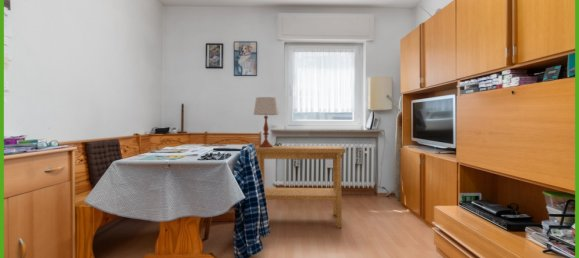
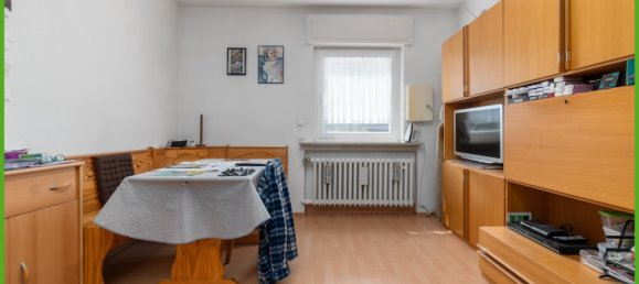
- side table (298, 188)
- table lamp (266, 122)
